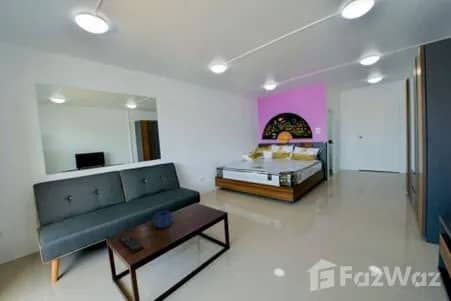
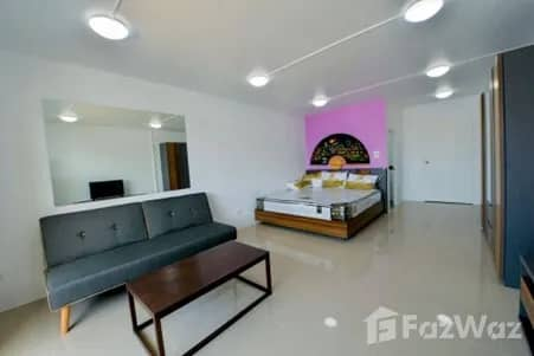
- decorative bowl (162, 218)
- remote control (130, 243)
